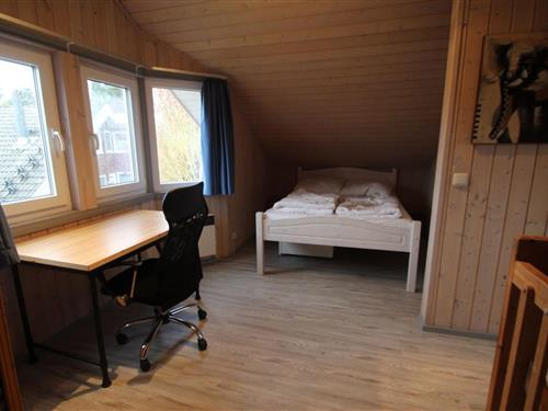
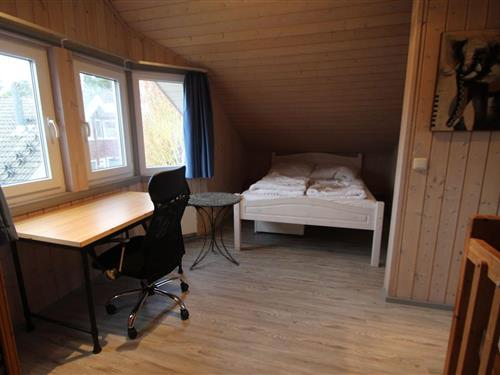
+ side table (213, 230)
